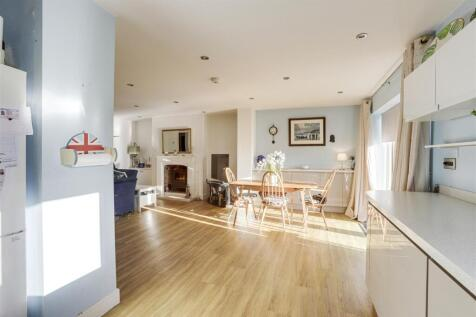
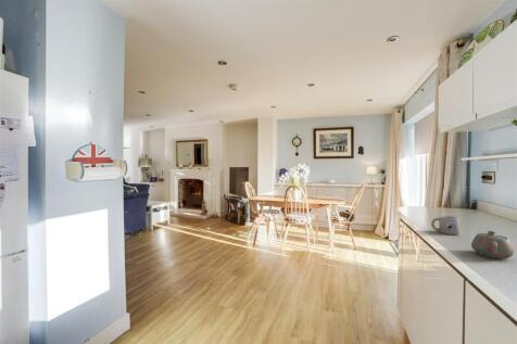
+ mug (444, 224)
+ teapot (491, 242)
